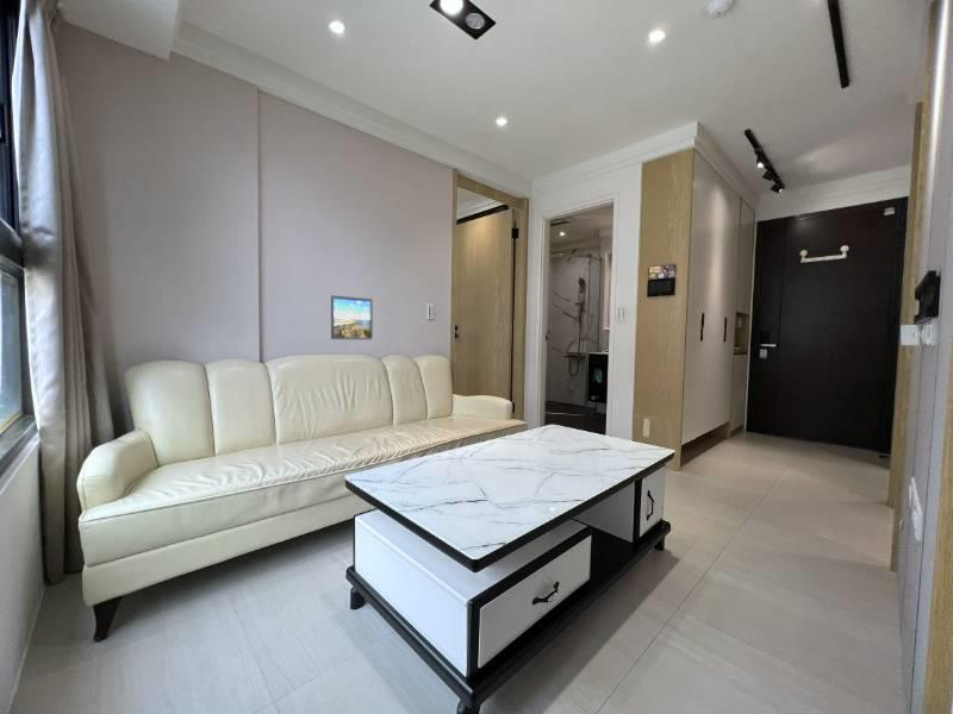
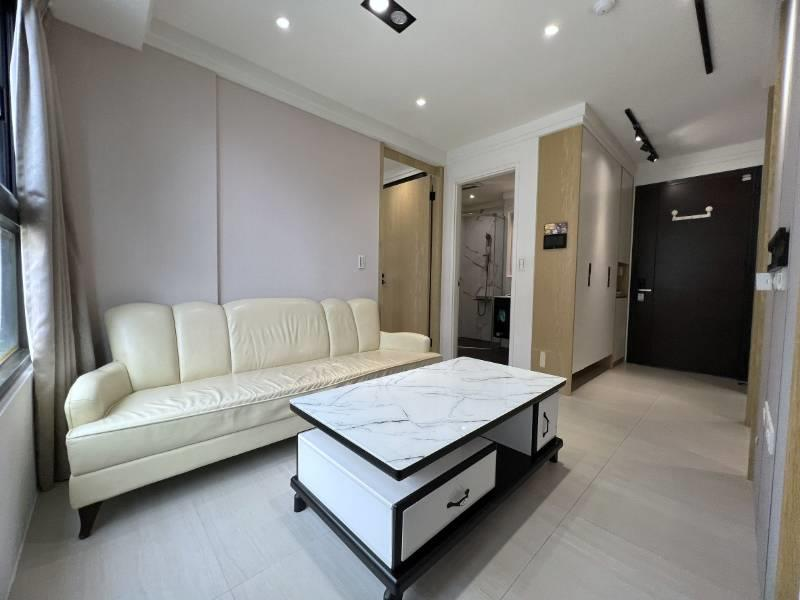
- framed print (351, 318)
